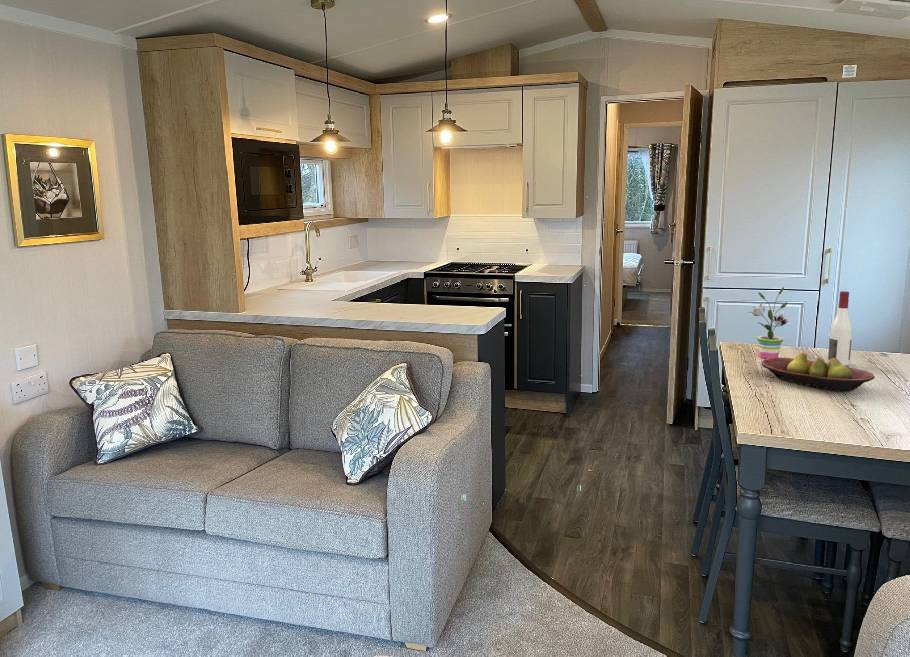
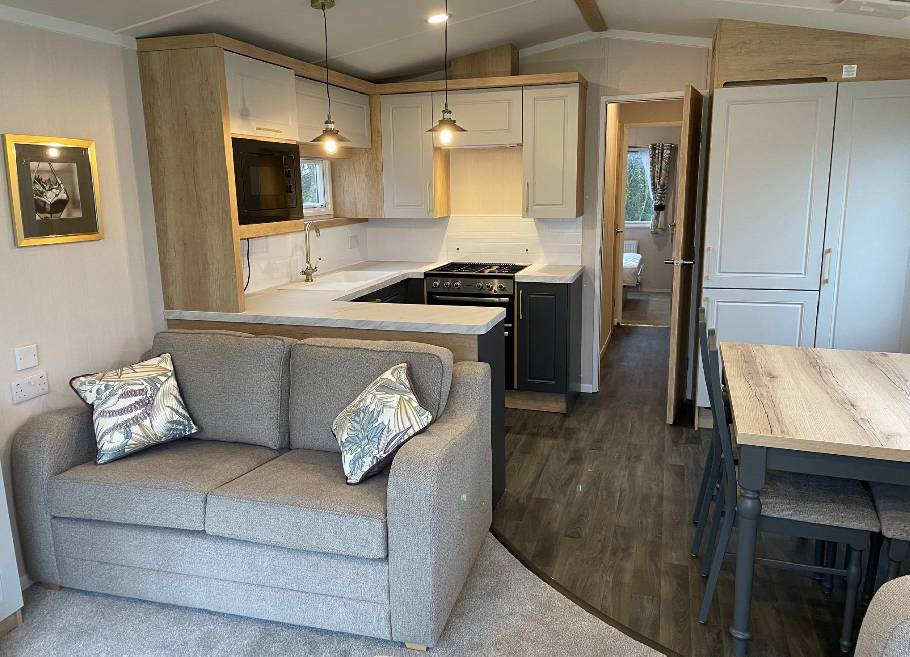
- potted plant (768, 322)
- alcohol (841, 328)
- fruit bowl (815, 369)
